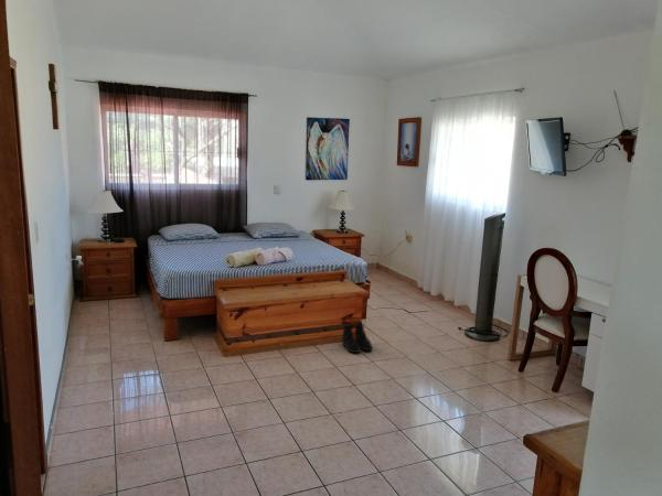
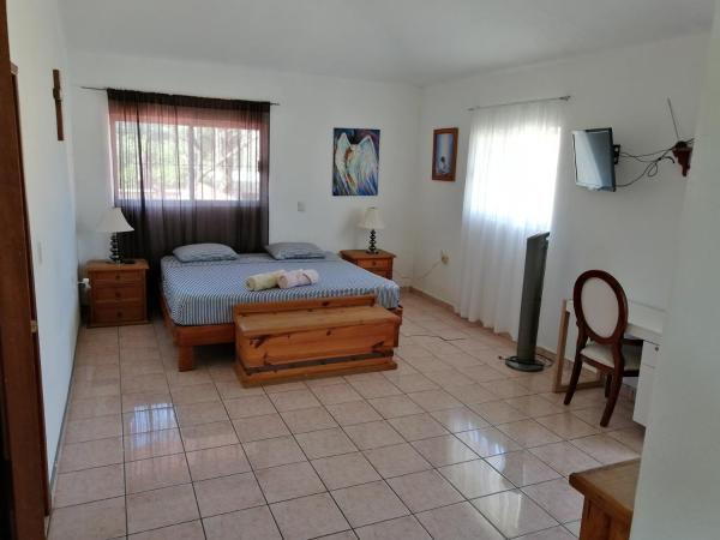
- boots (356, 336)
